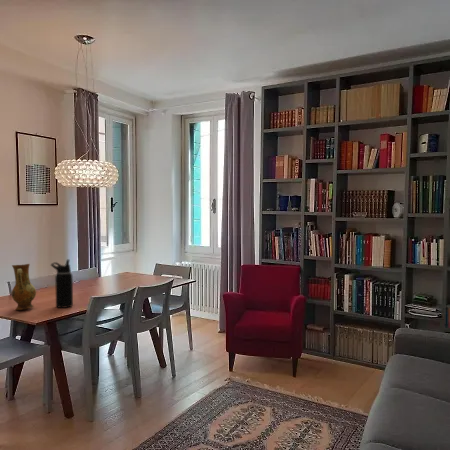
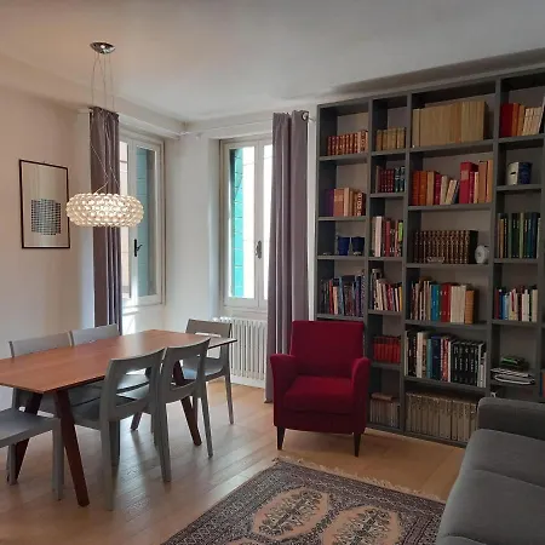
- water bottle (62, 282)
- ceramic jug (24, 286)
